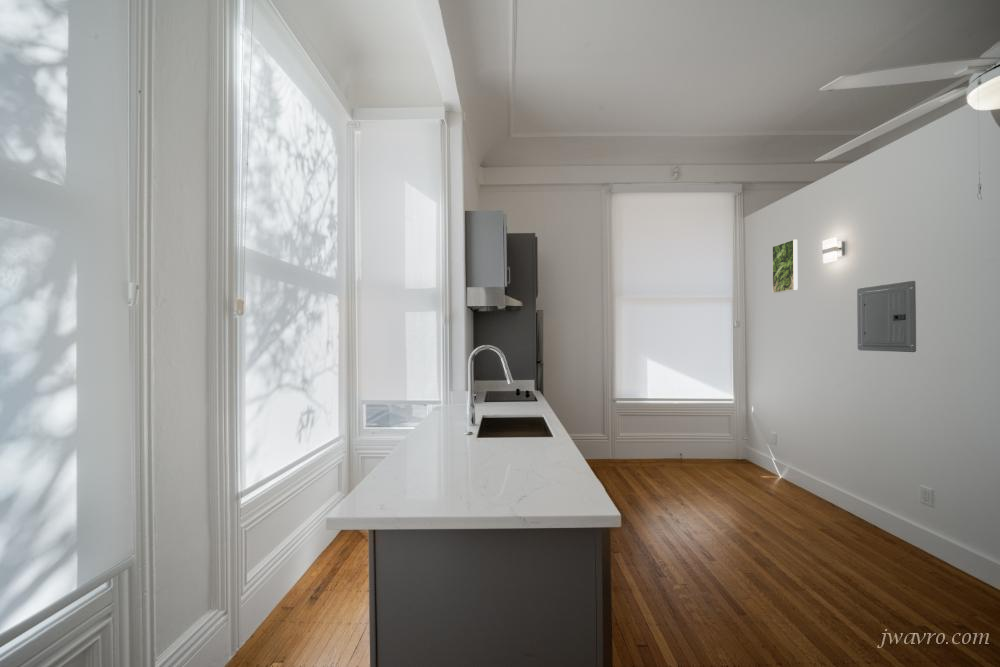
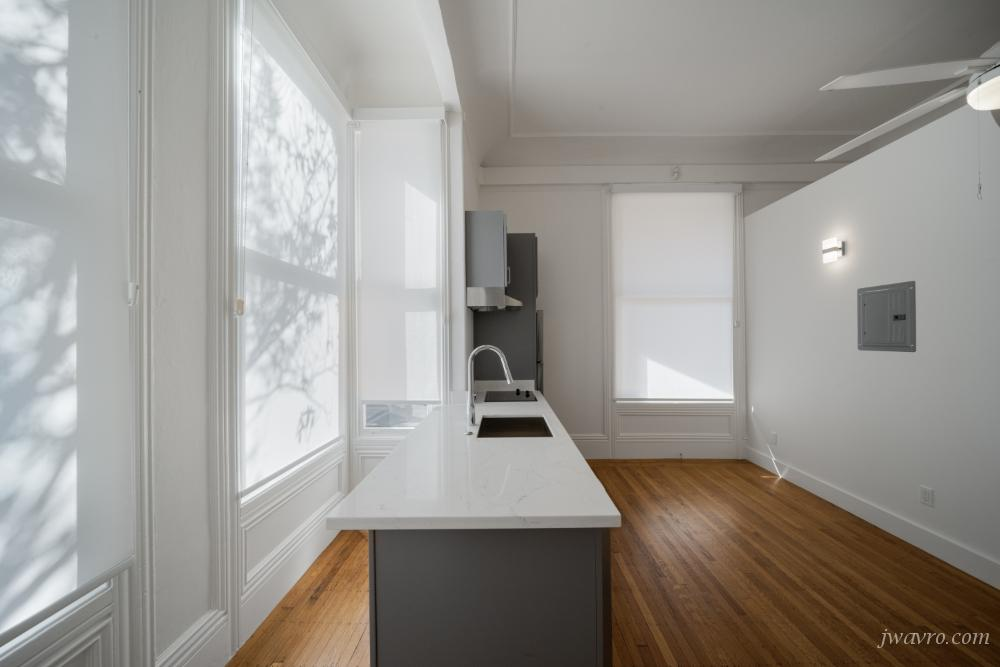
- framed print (784, 267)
